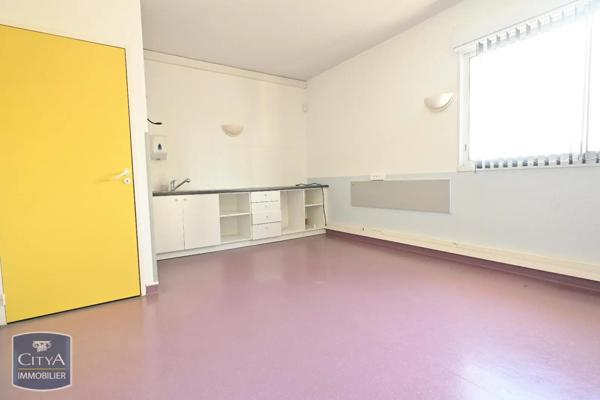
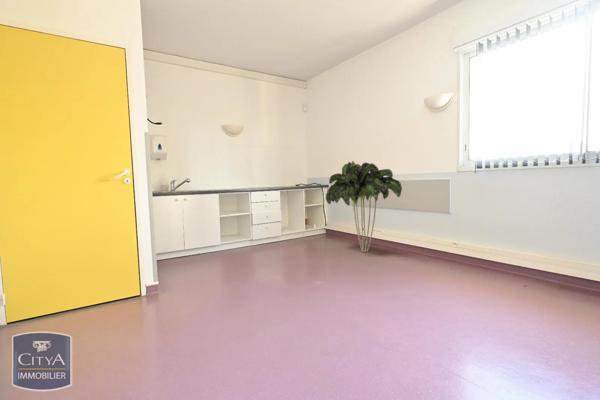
+ indoor plant (363, 206)
